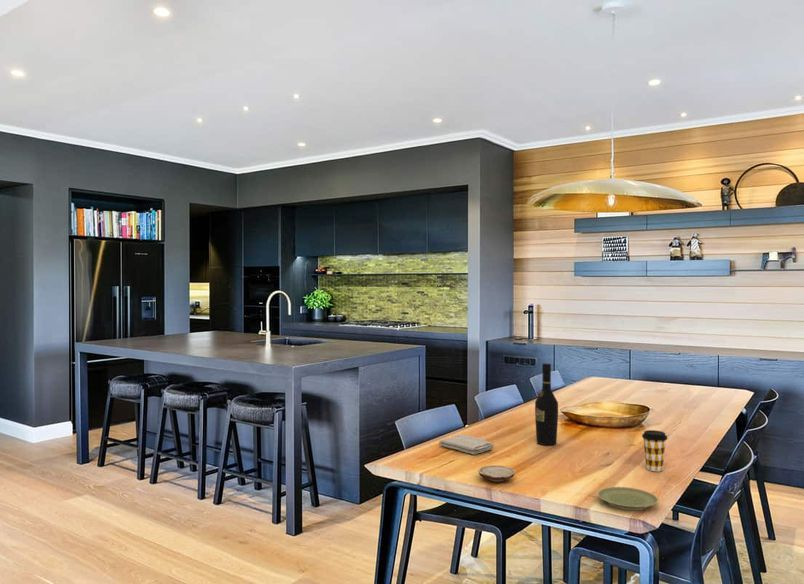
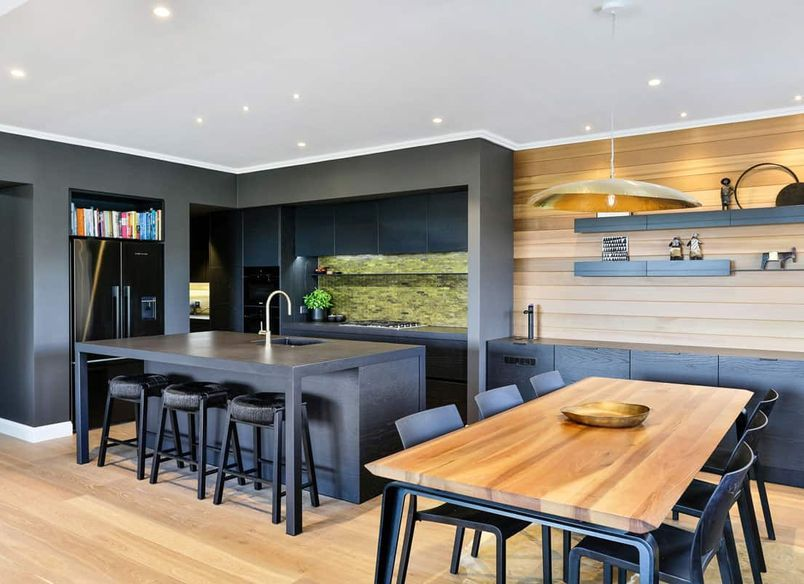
- coffee cup (654, 450)
- plate (627, 499)
- wine bottle (546, 403)
- wood slice (496, 474)
- washcloth (466, 443)
